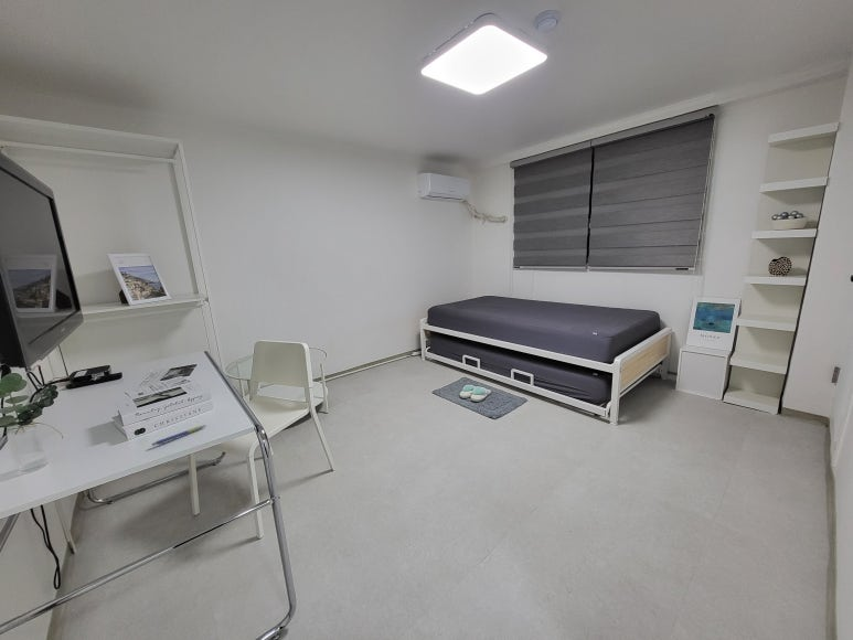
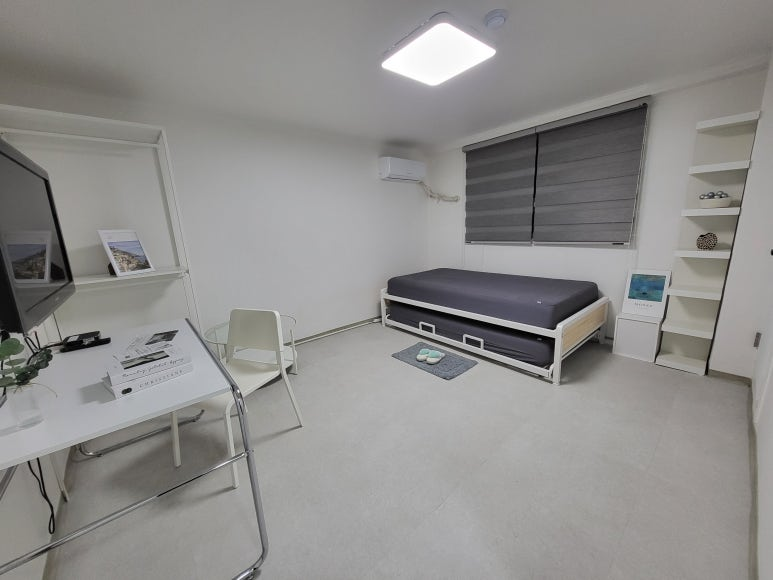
- pen (180, 434)
